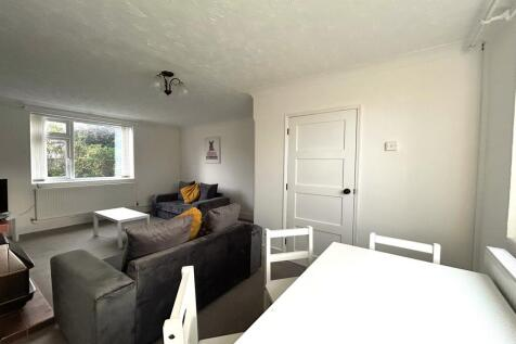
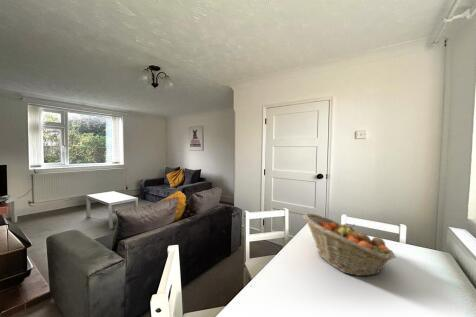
+ fruit basket (343, 239)
